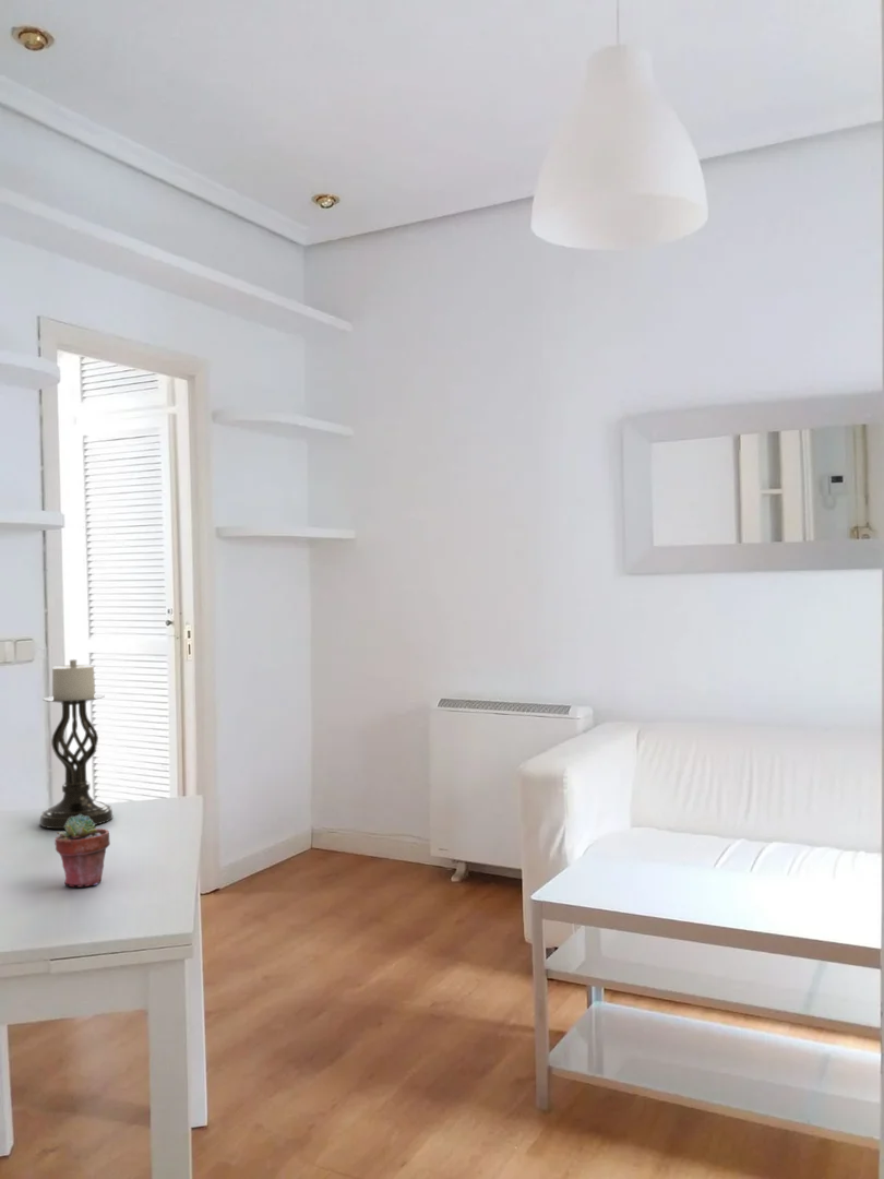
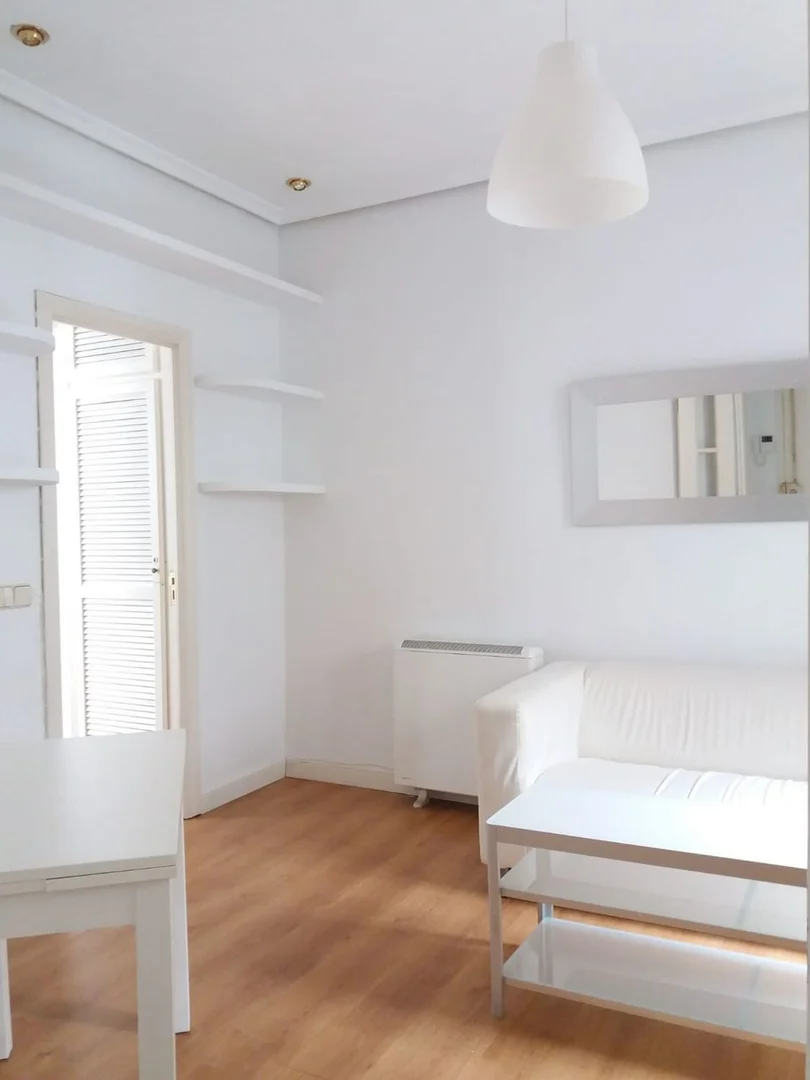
- candle holder (75, 740)
- potted succulent (82, 848)
